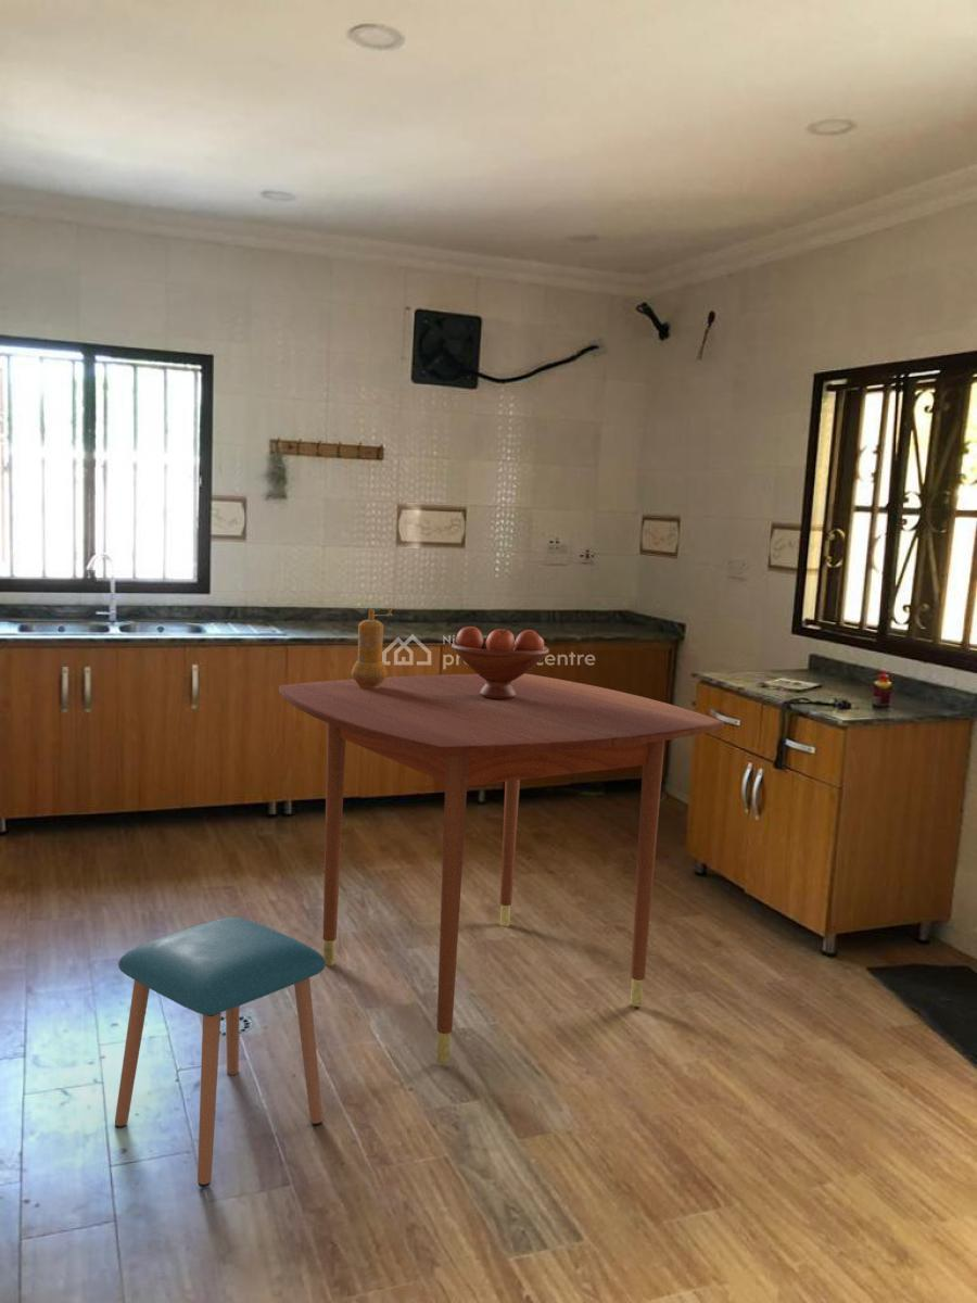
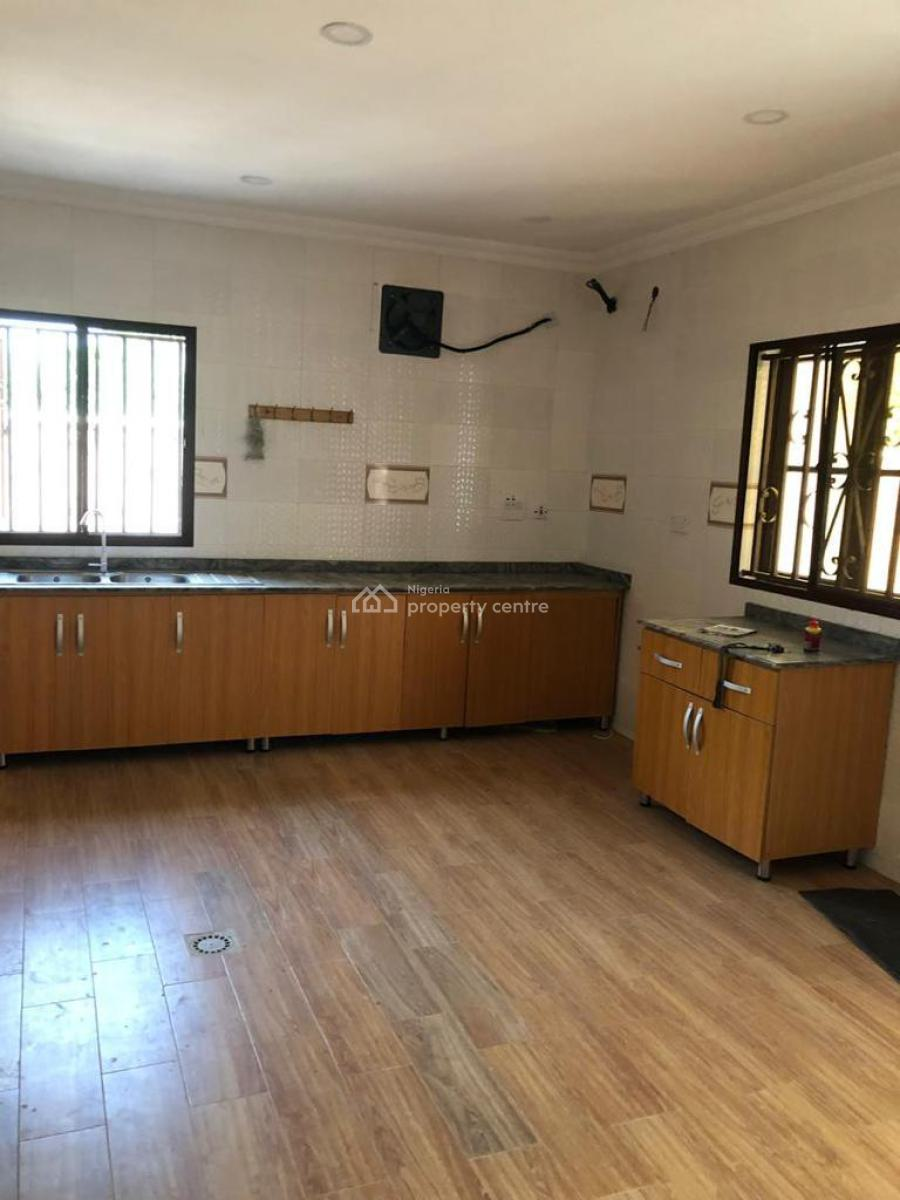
- pepper mill (373, 646)
- stool (219, 1030)
- fruit bowl (499, 660)
- dining table (503, 845)
